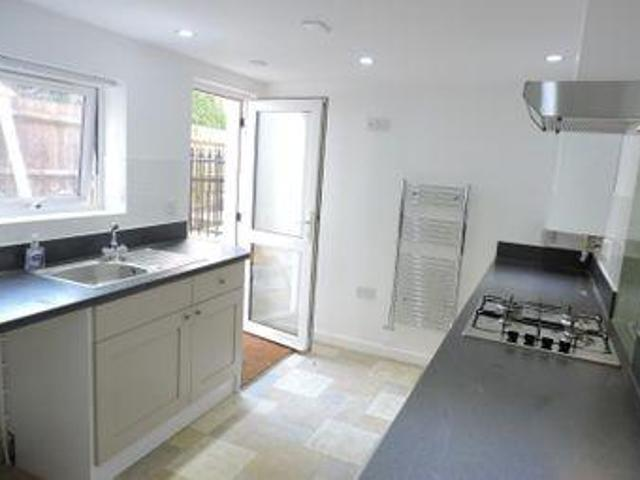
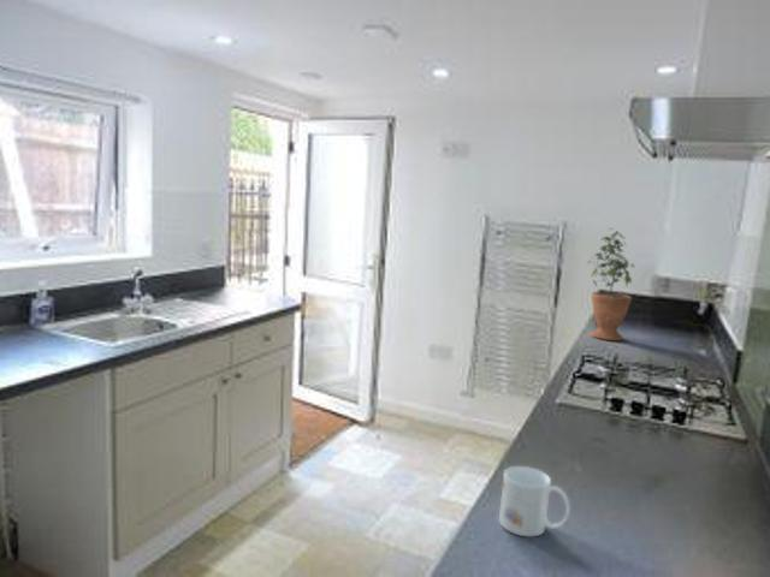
+ potted plant (608, 282)
+ mug (534, 502)
